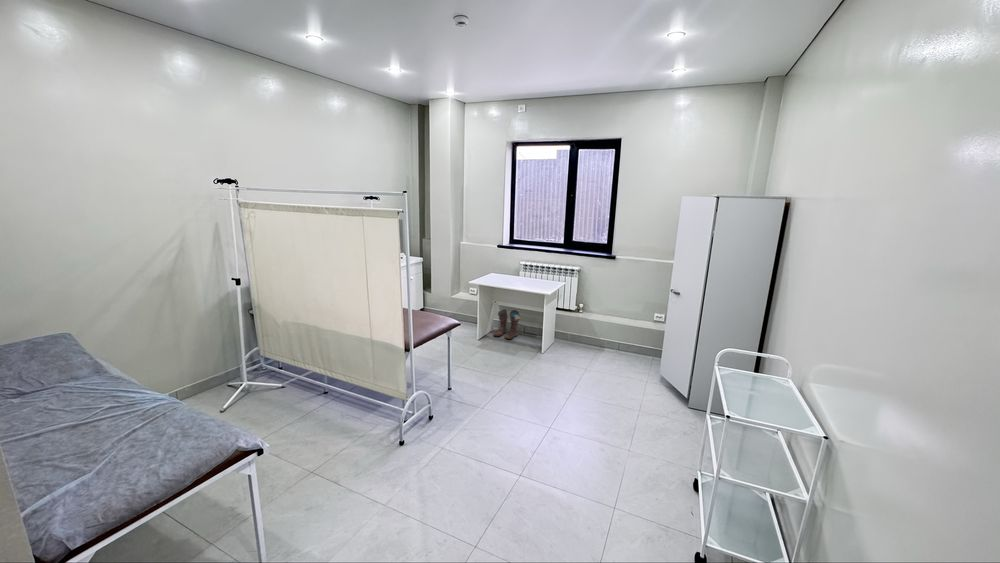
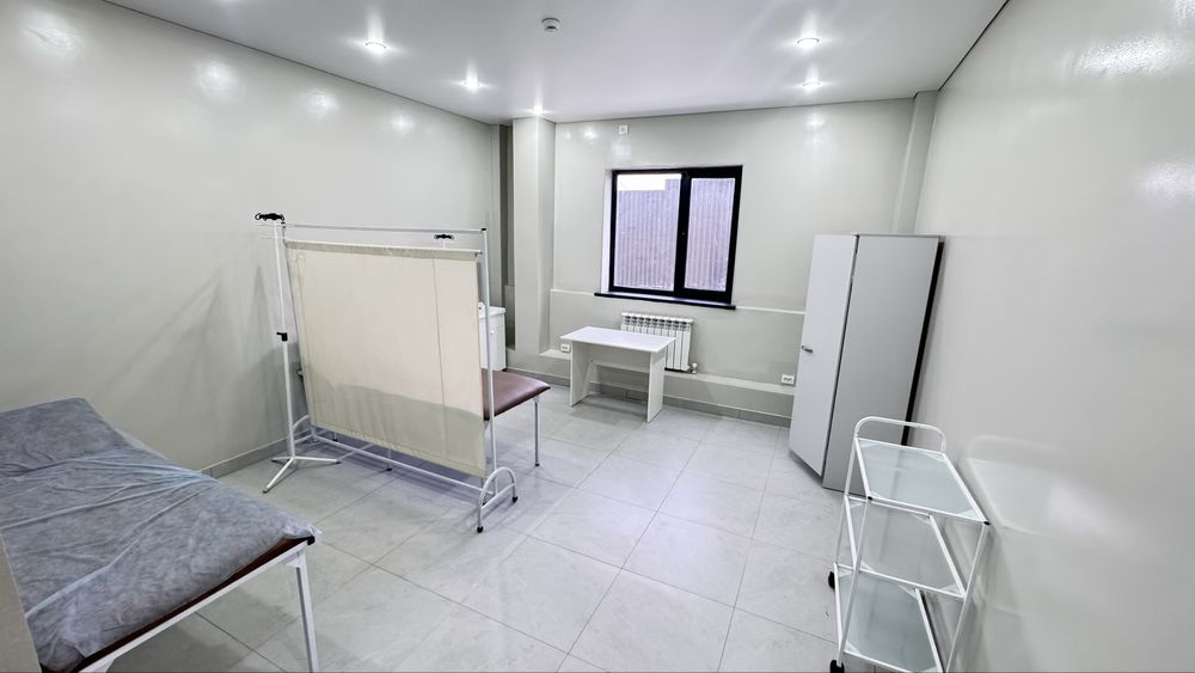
- boots (511, 323)
